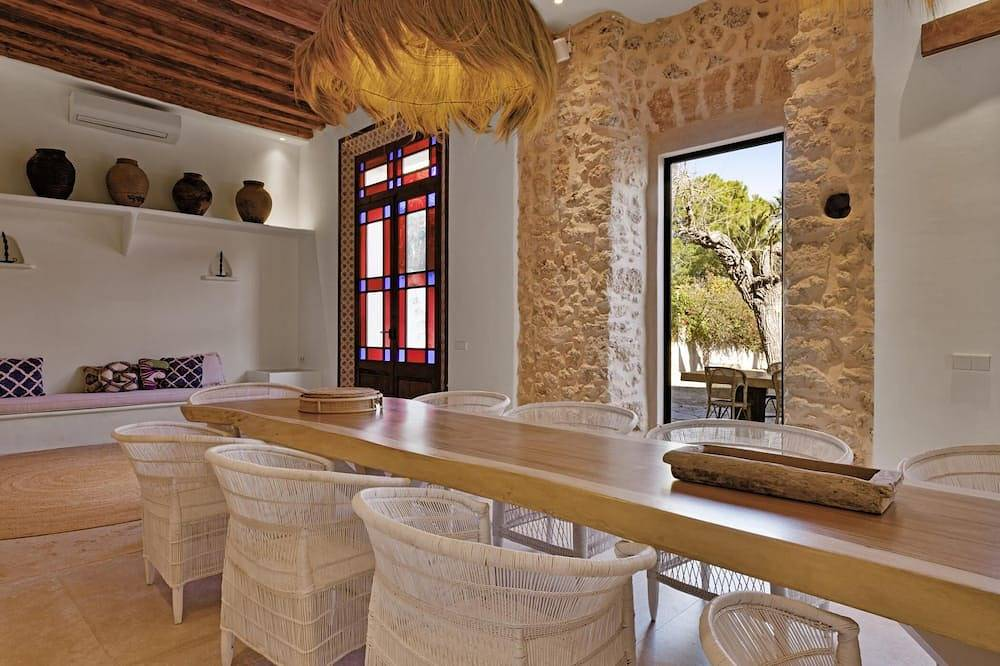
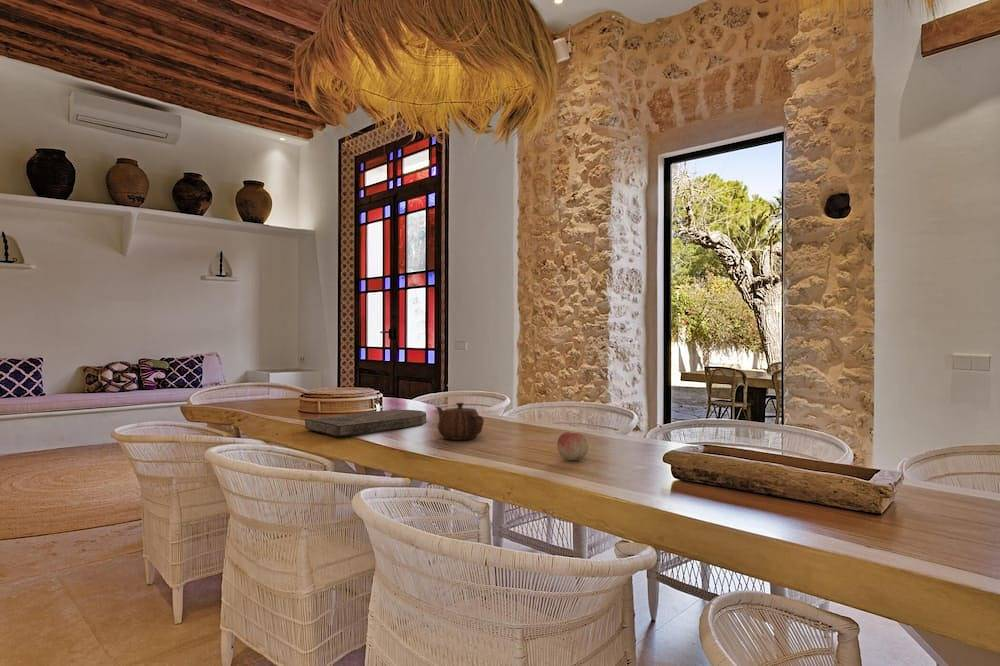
+ teapot (458, 419)
+ fruit (572, 445)
+ cutting board (374, 420)
